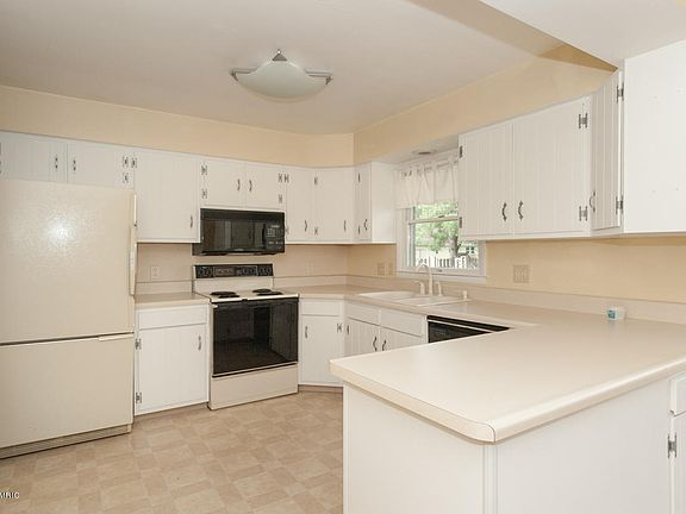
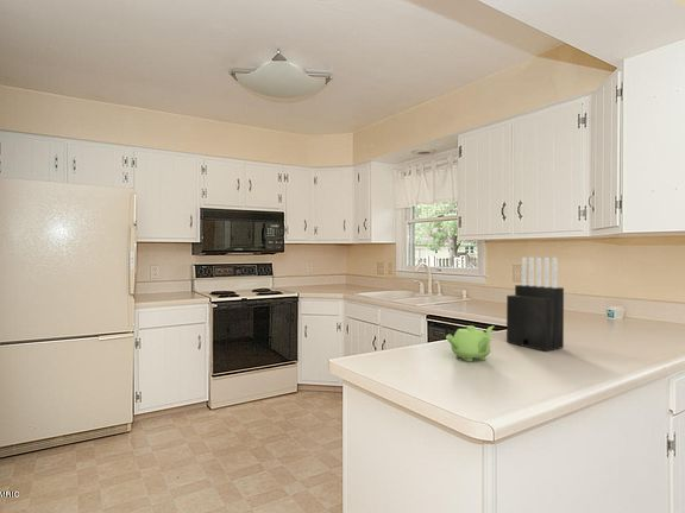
+ teapot (471, 342)
+ knife block (532, 300)
